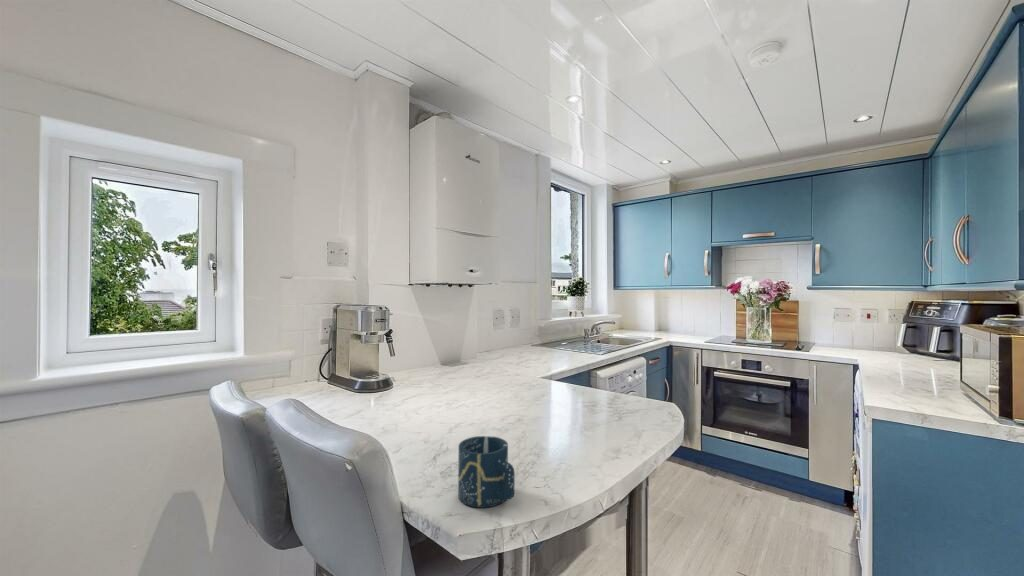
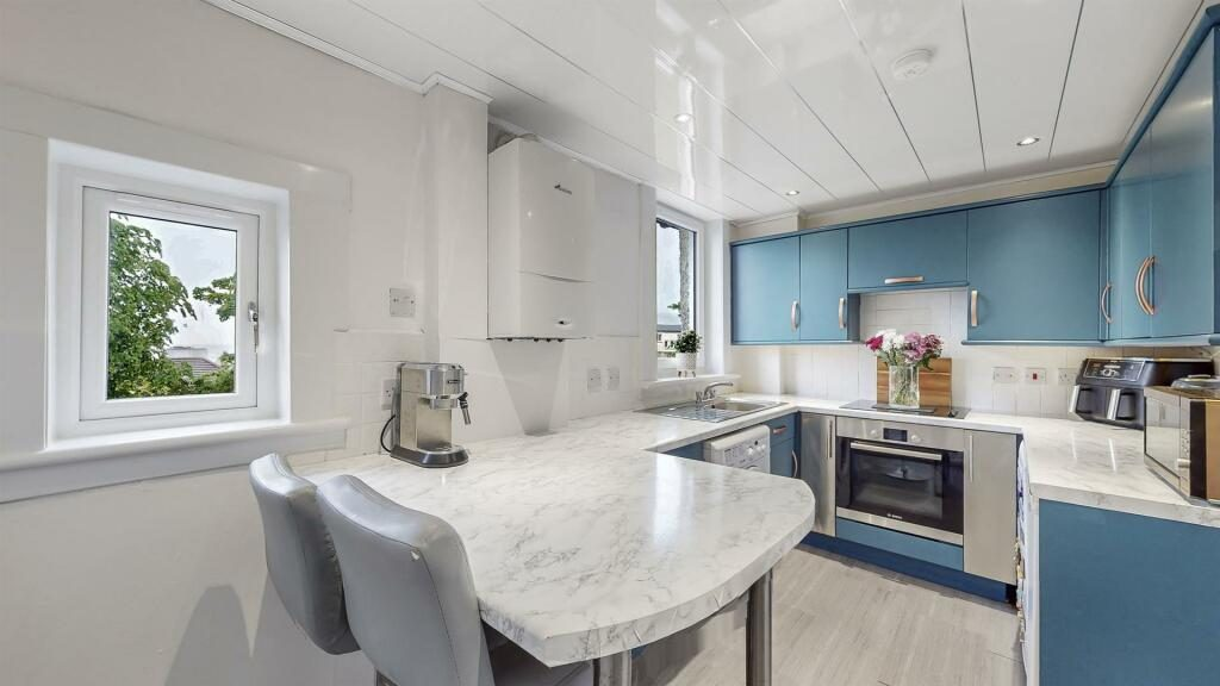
- cup (488, 472)
